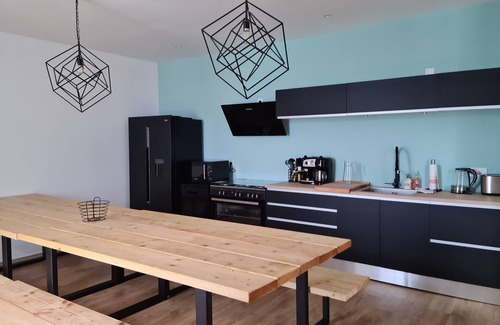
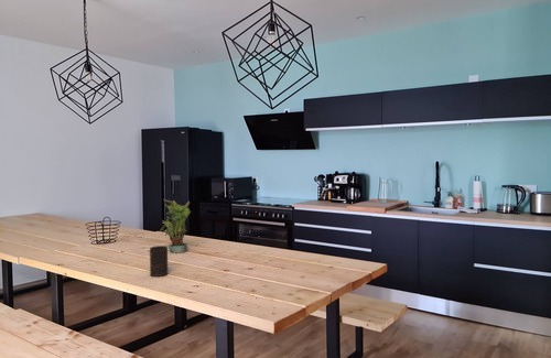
+ cup (159, 260)
+ potted plant (174, 225)
